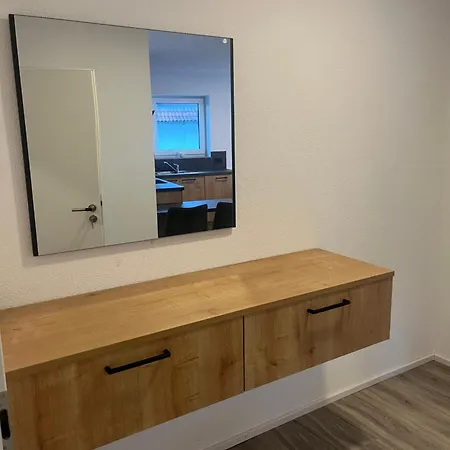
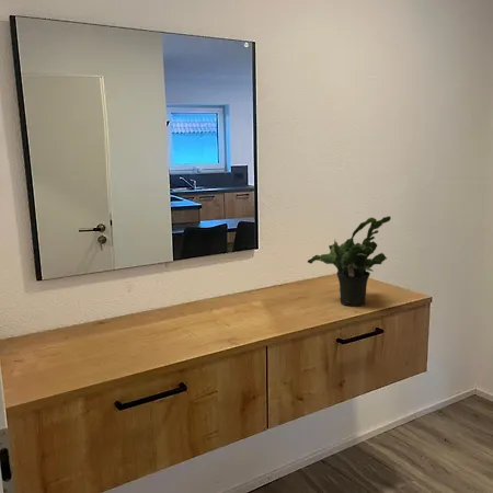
+ potted plant (354, 257)
